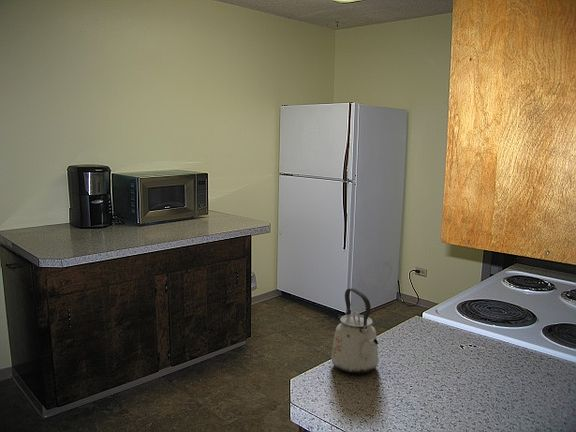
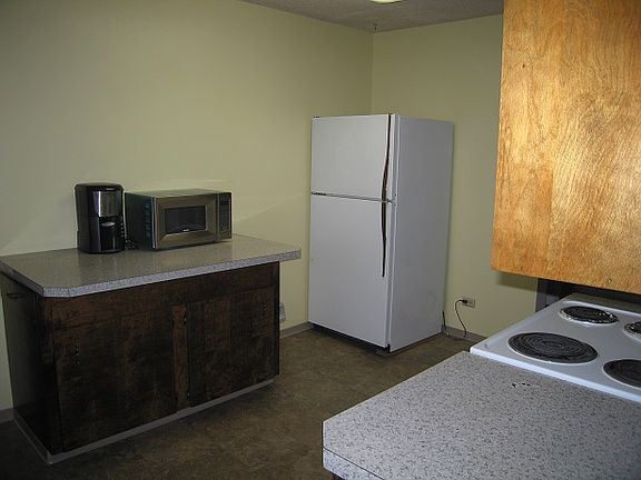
- kettle (360, 332)
